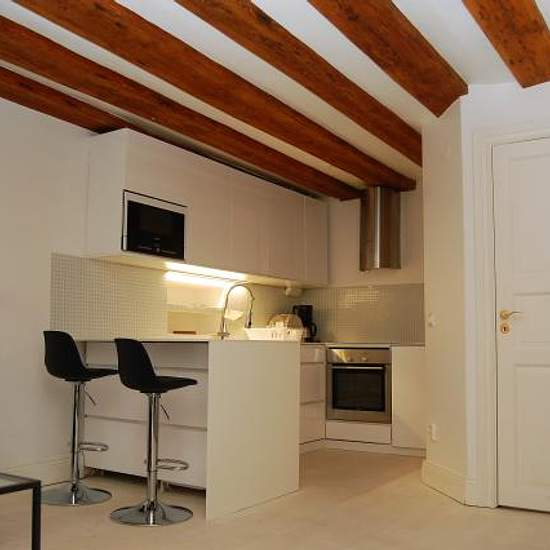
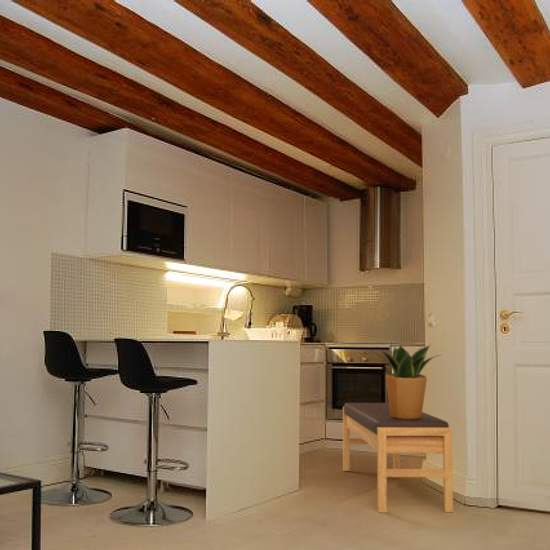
+ potted plant (402, 381)
+ bench (390, 449)
